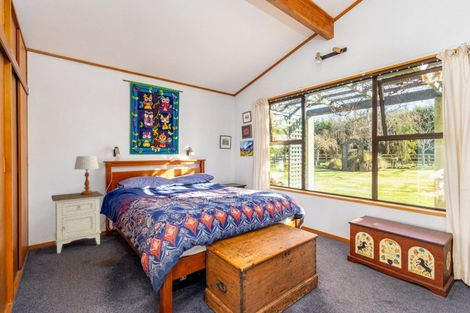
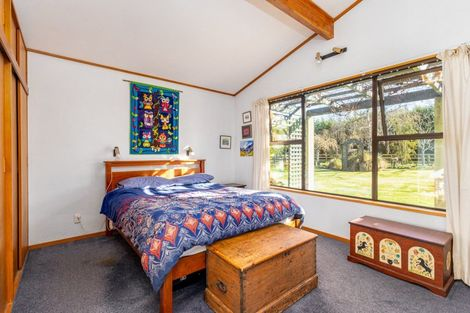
- nightstand (77, 219)
- table lamp (86, 175)
